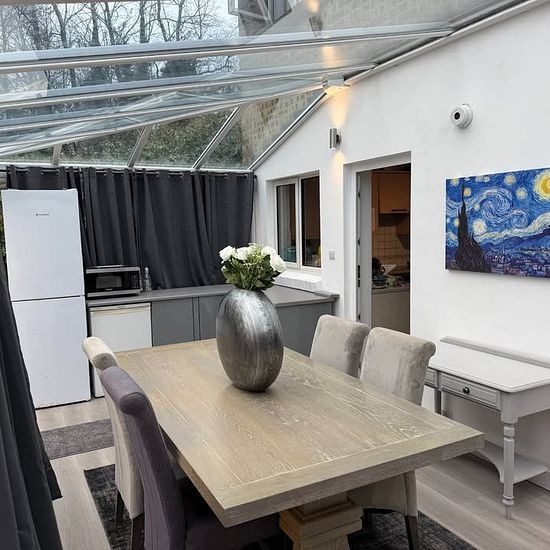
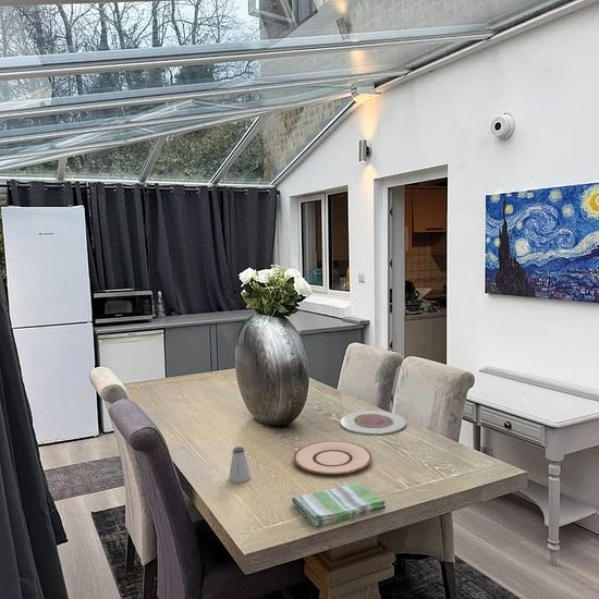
+ plate (372, 421)
+ plate (332, 457)
+ dish towel (338, 500)
+ saltshaker (239, 463)
